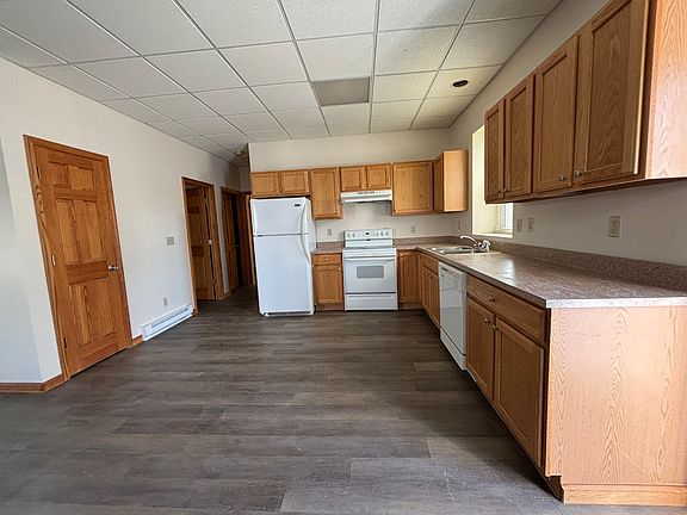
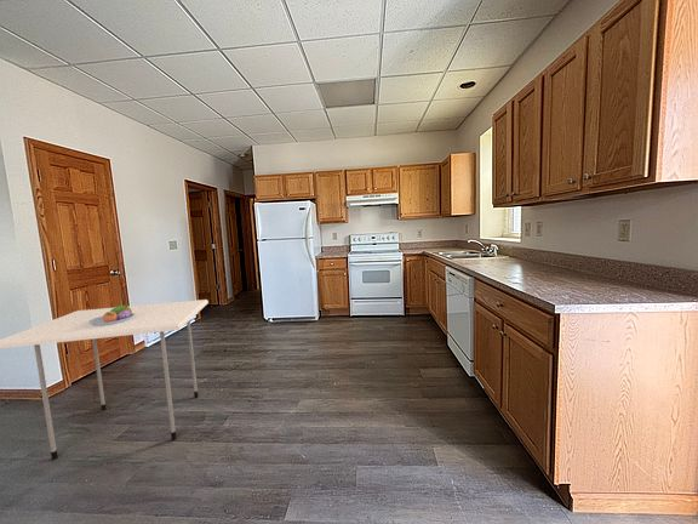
+ fruit bowl (113, 313)
+ dining table (101, 376)
